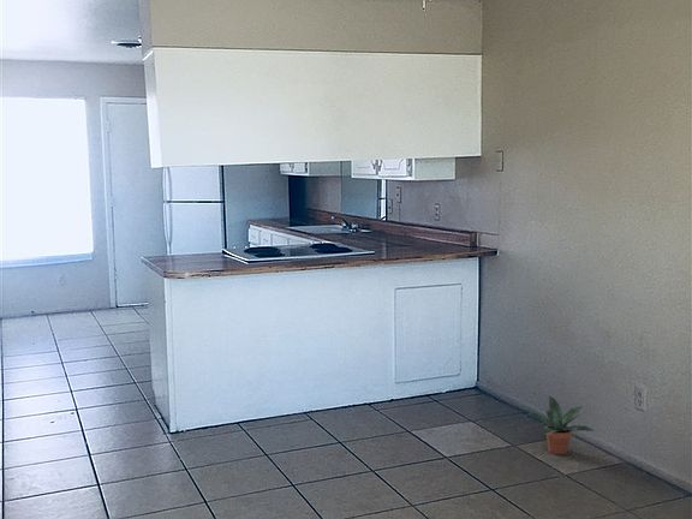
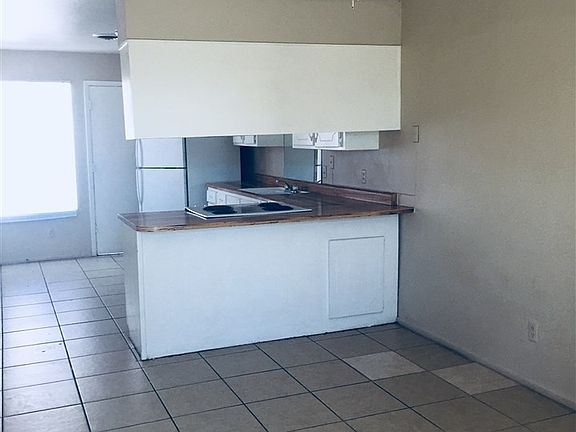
- potted plant (559, 425)
